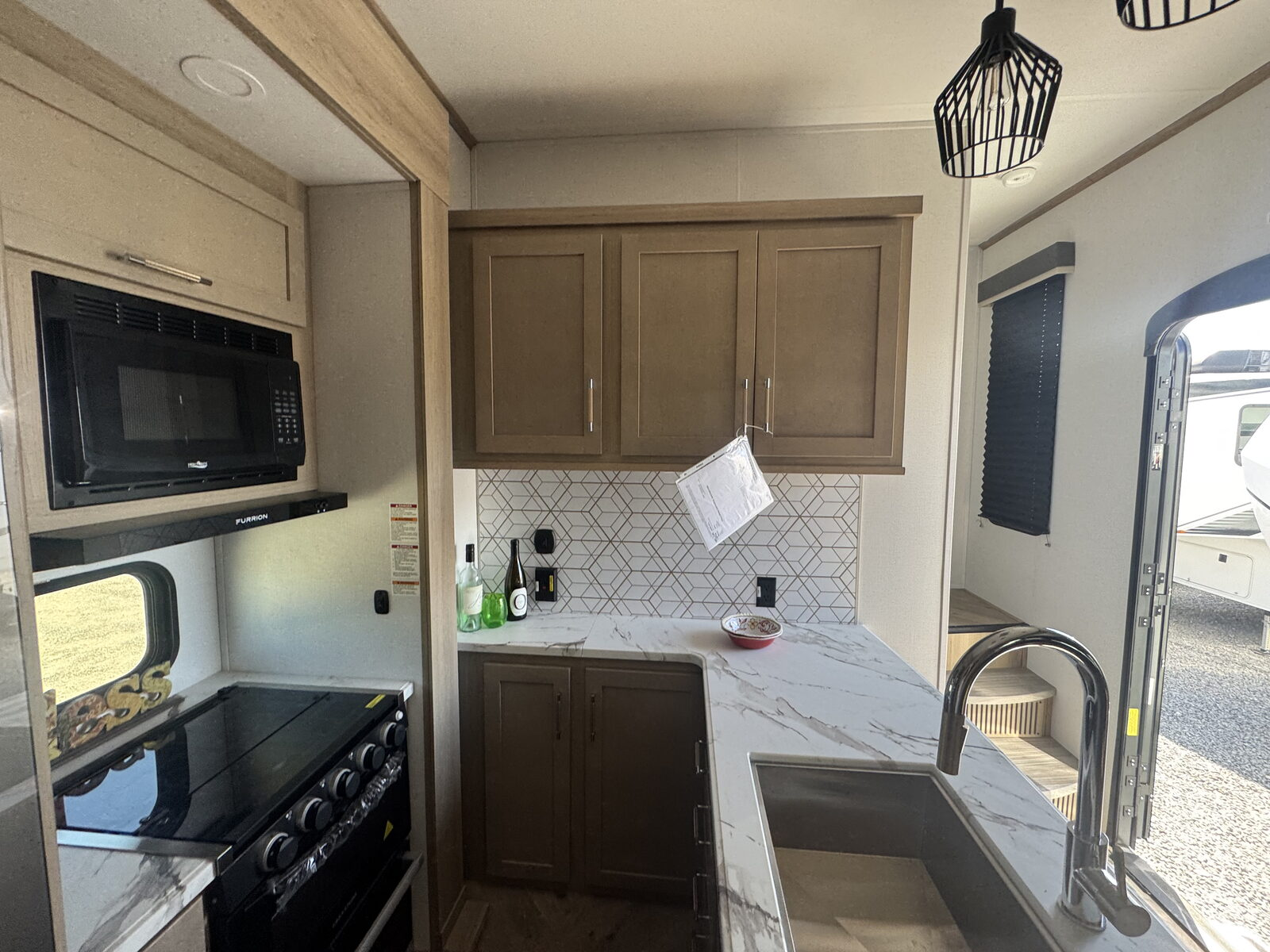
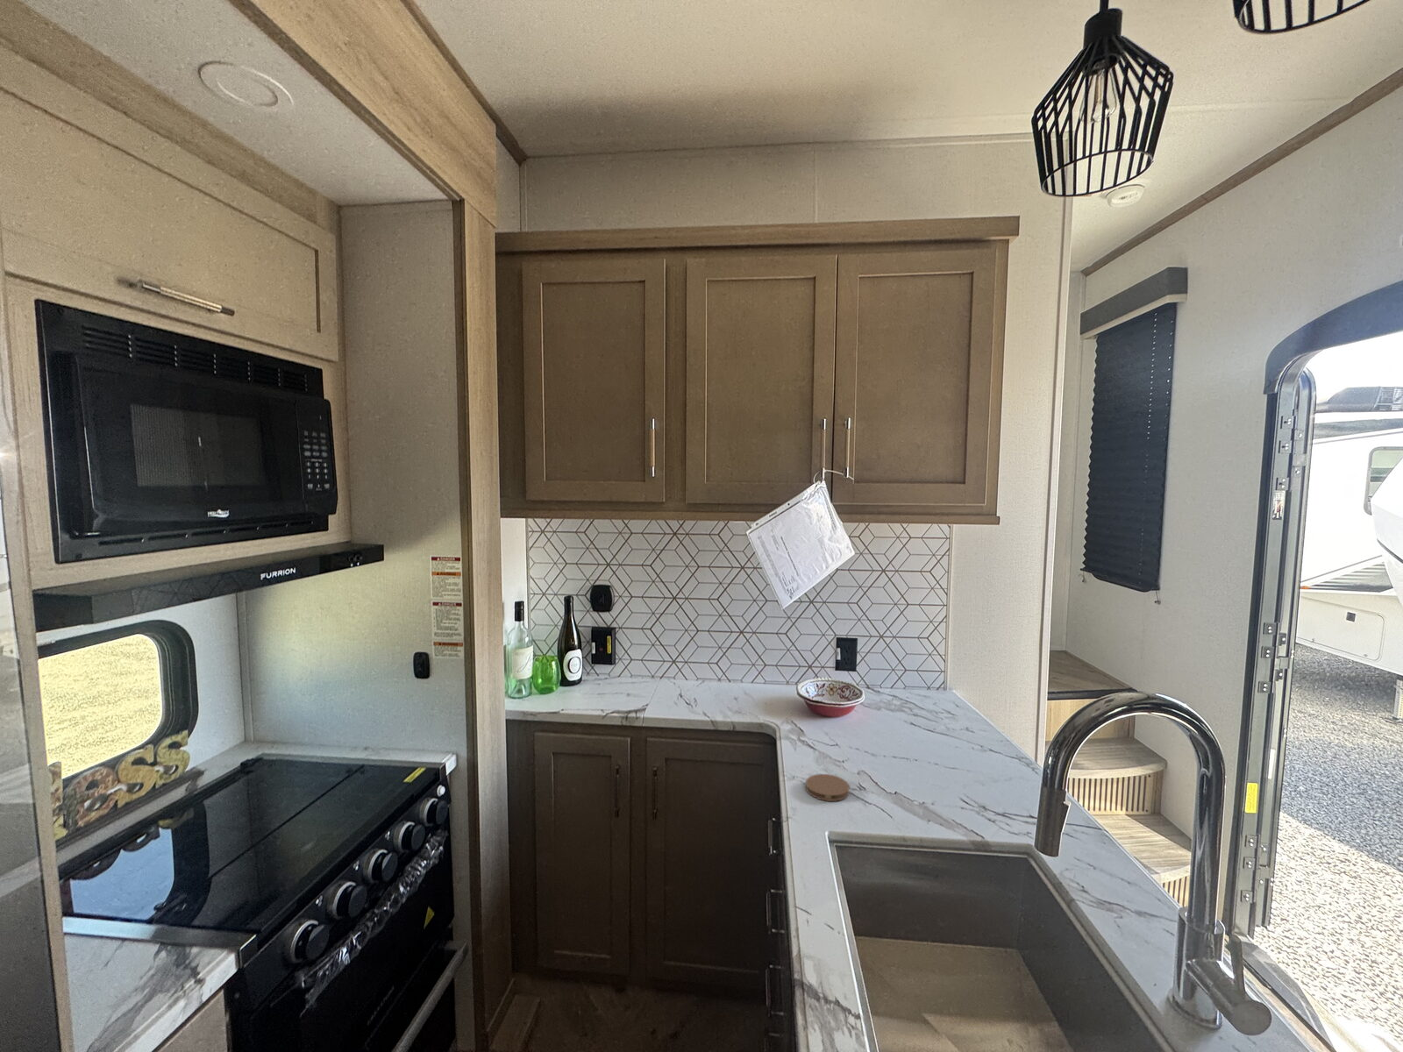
+ coaster (827, 787)
